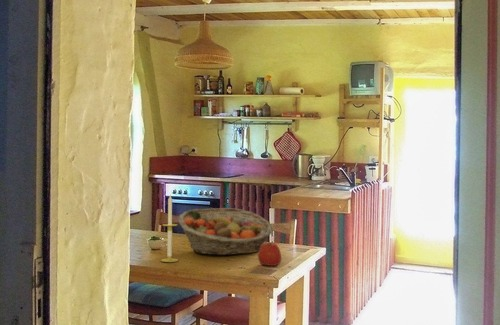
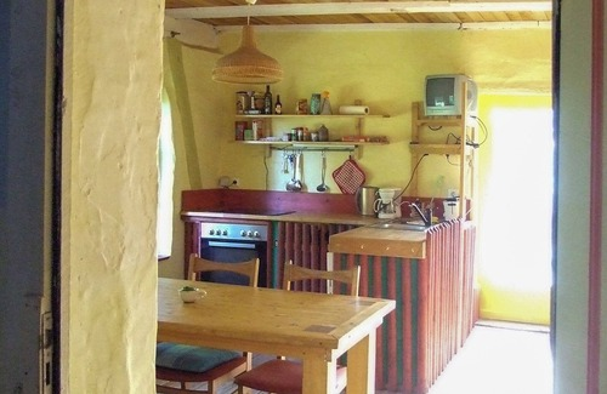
- apple (269, 253)
- candle (169, 227)
- fruit basket (225, 230)
